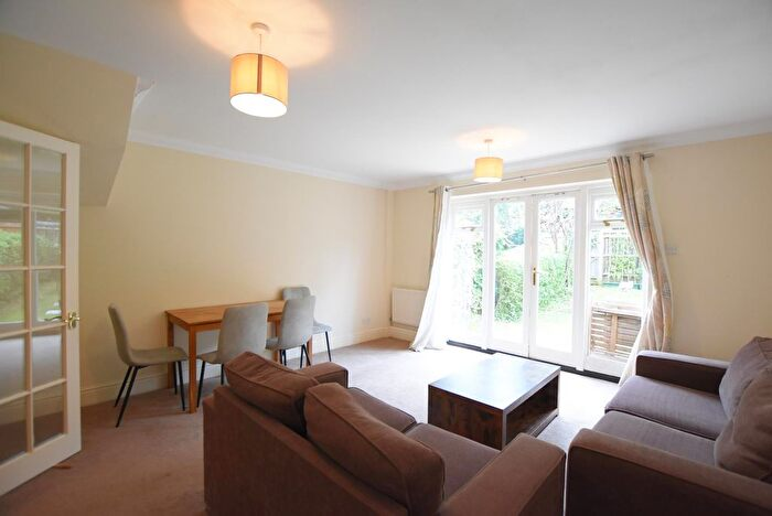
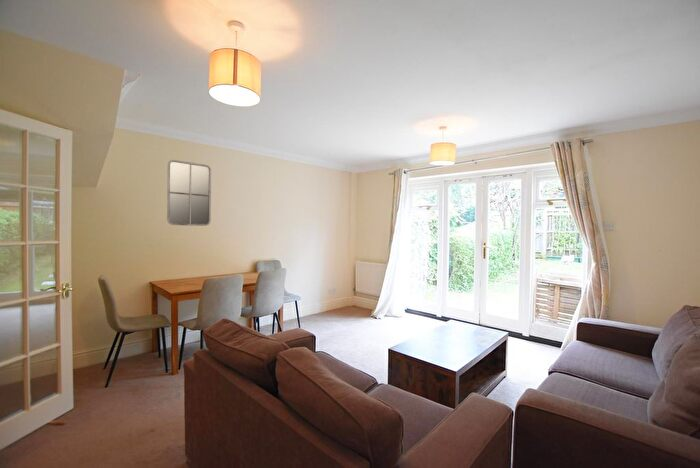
+ home mirror (189, 194)
